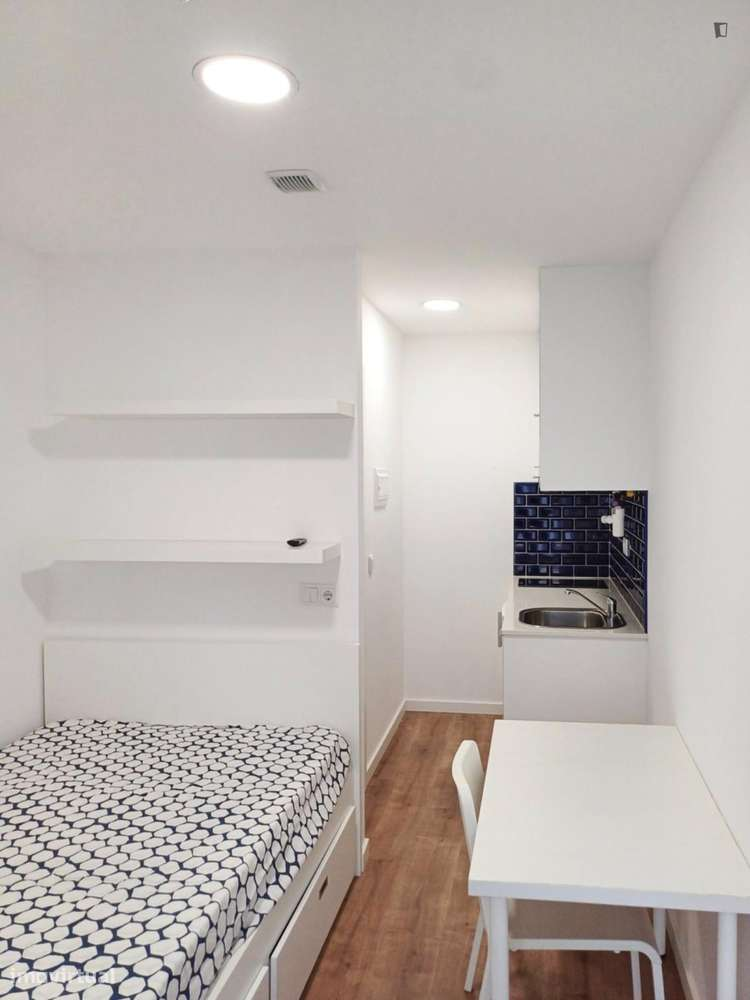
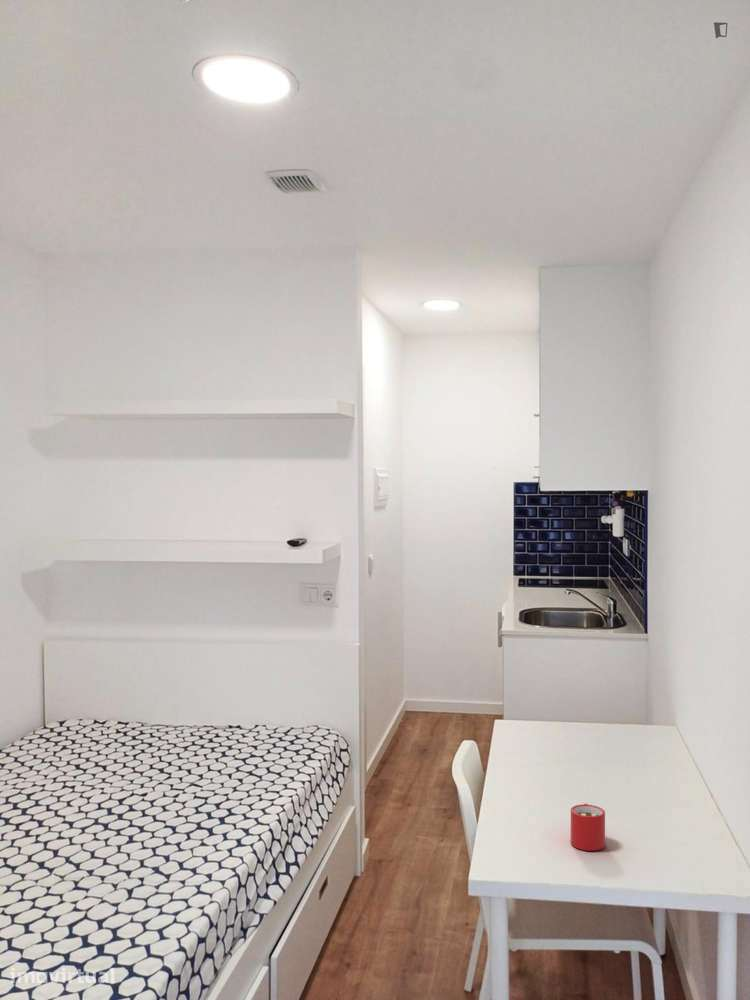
+ mug (586, 823)
